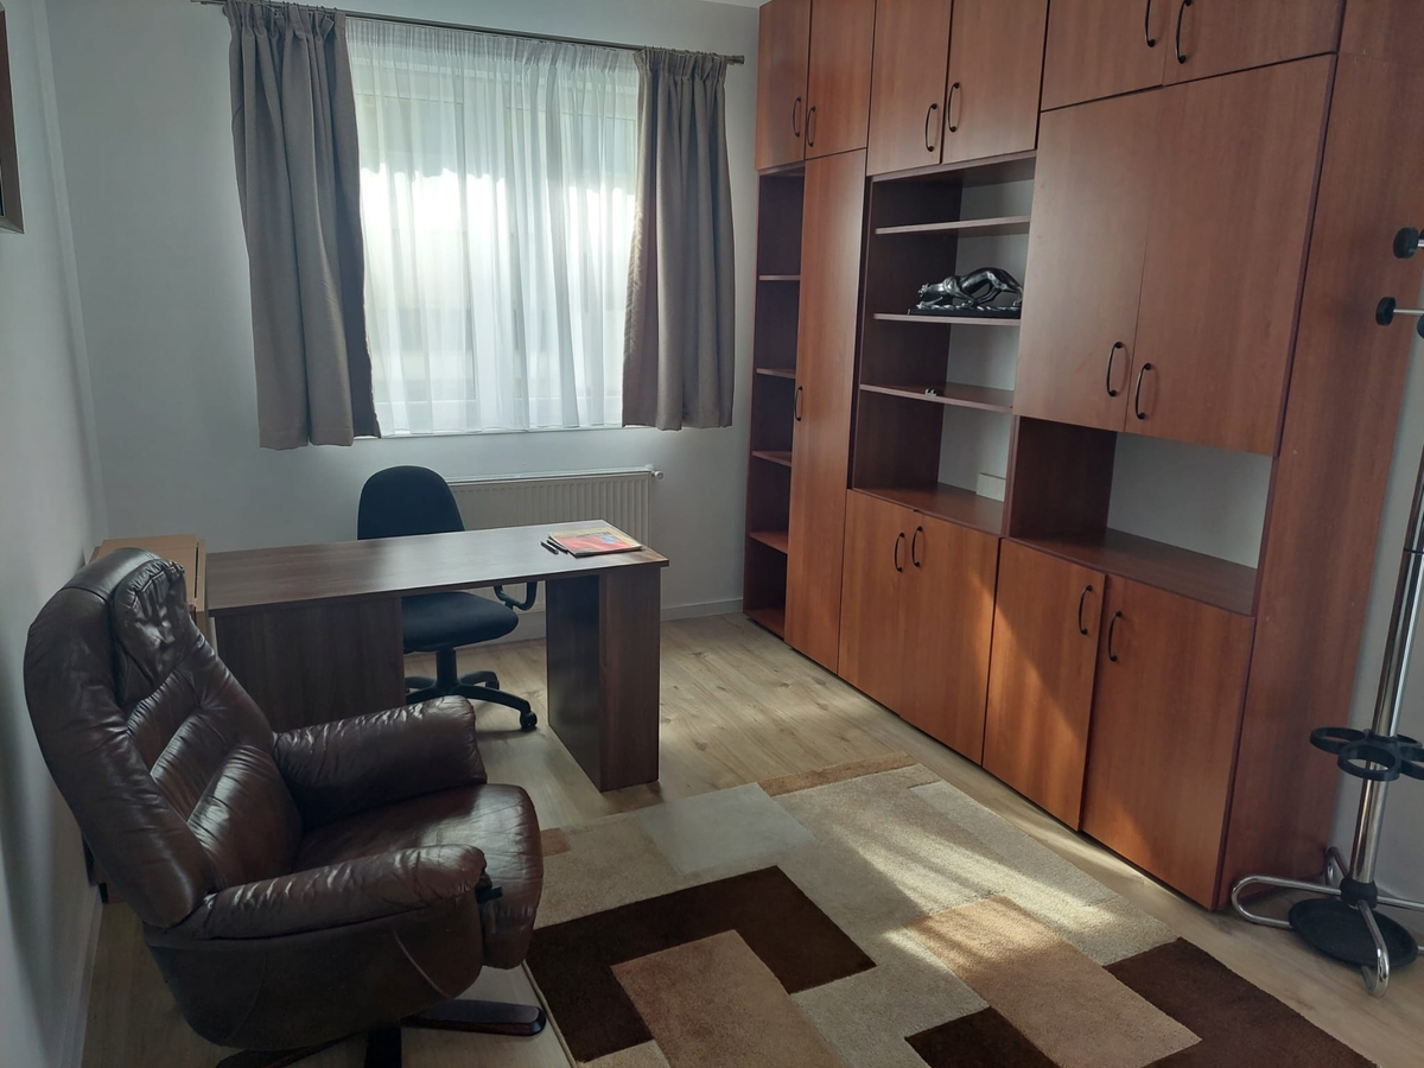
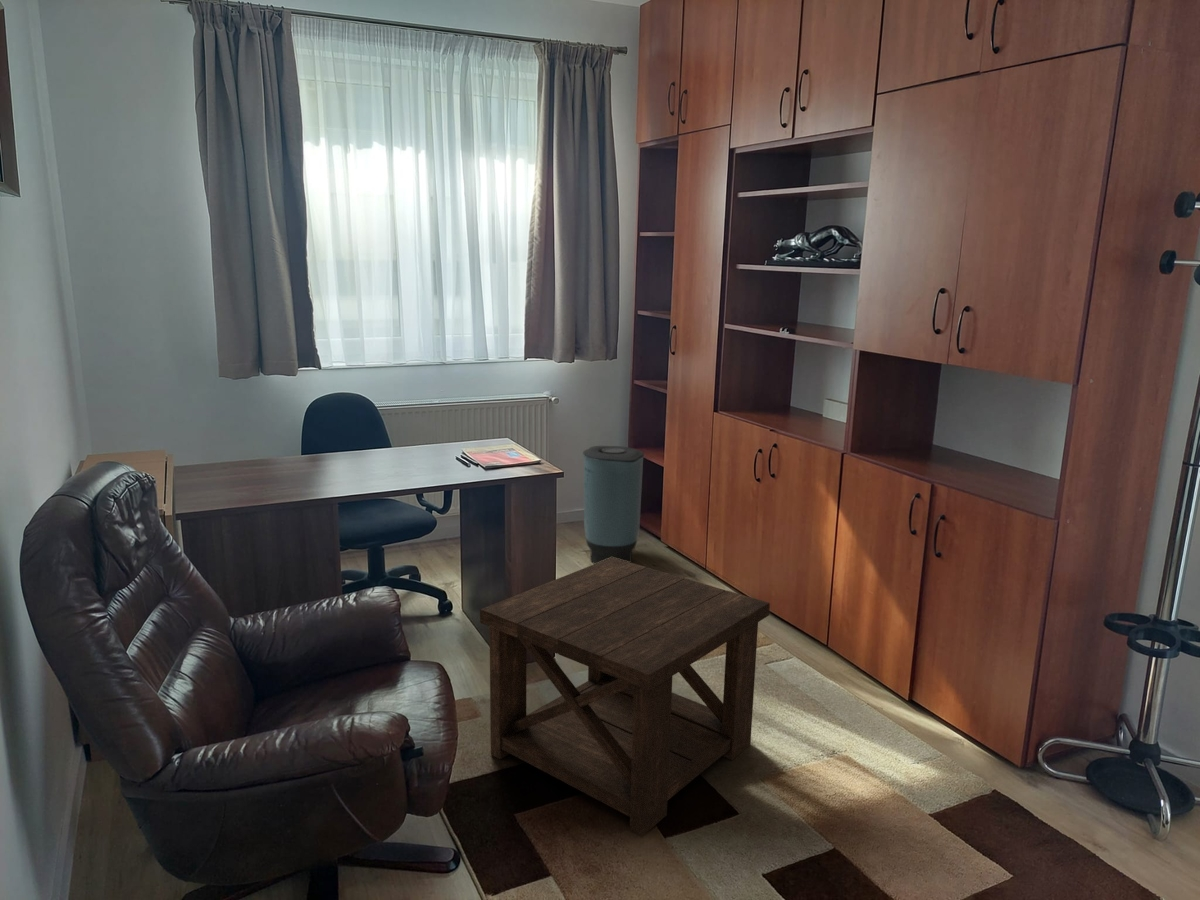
+ side table (625, 679)
+ trash can (609, 504)
